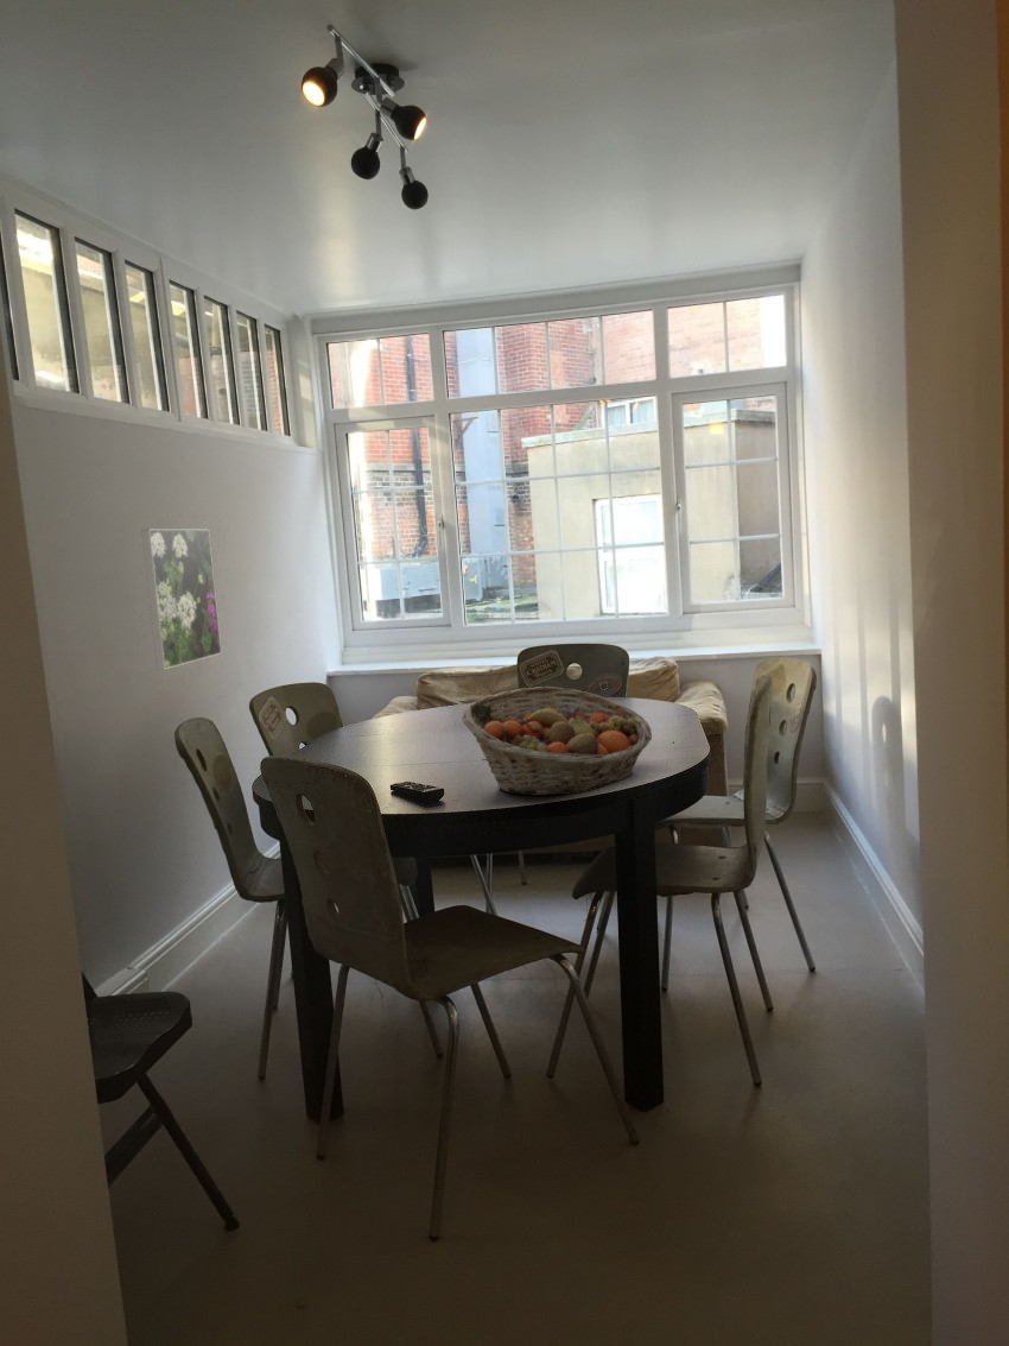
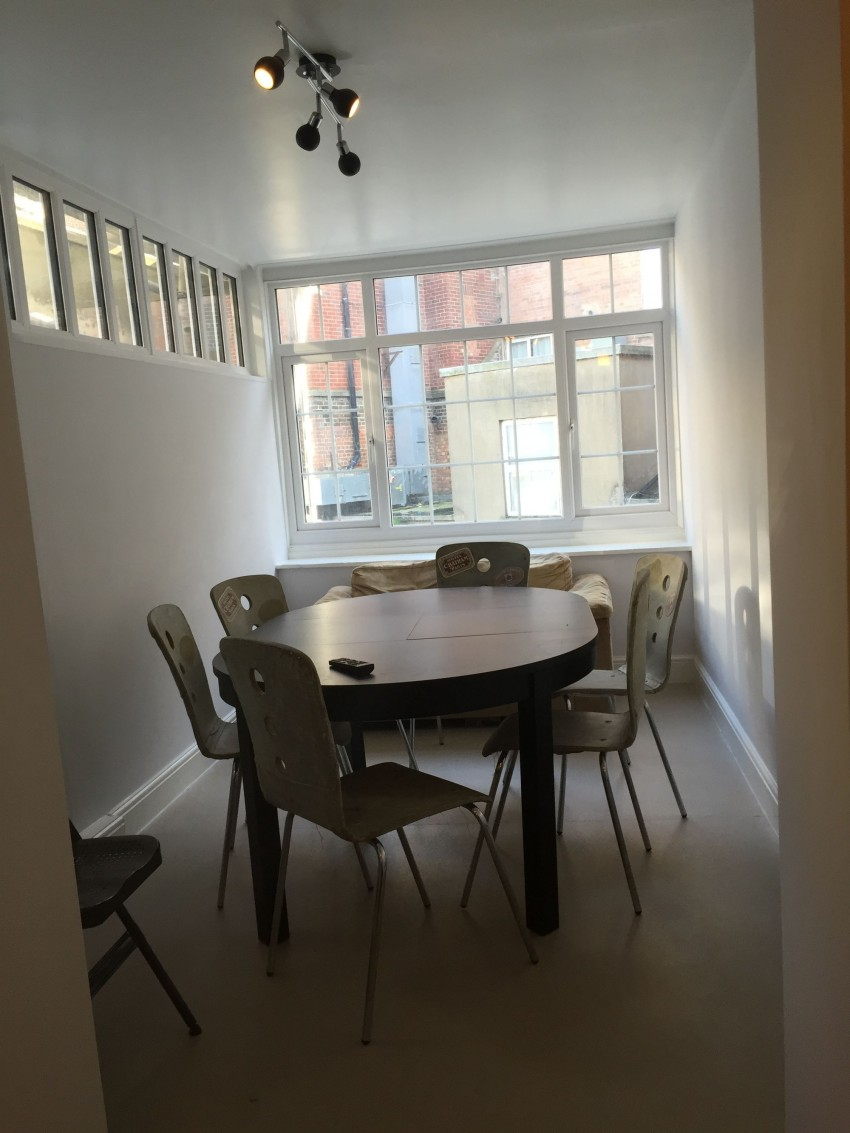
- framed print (184, 595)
- fruit basket (558, 737)
